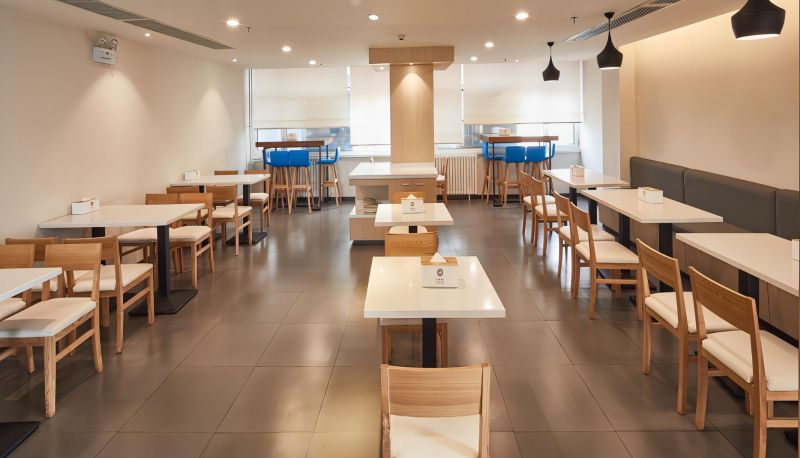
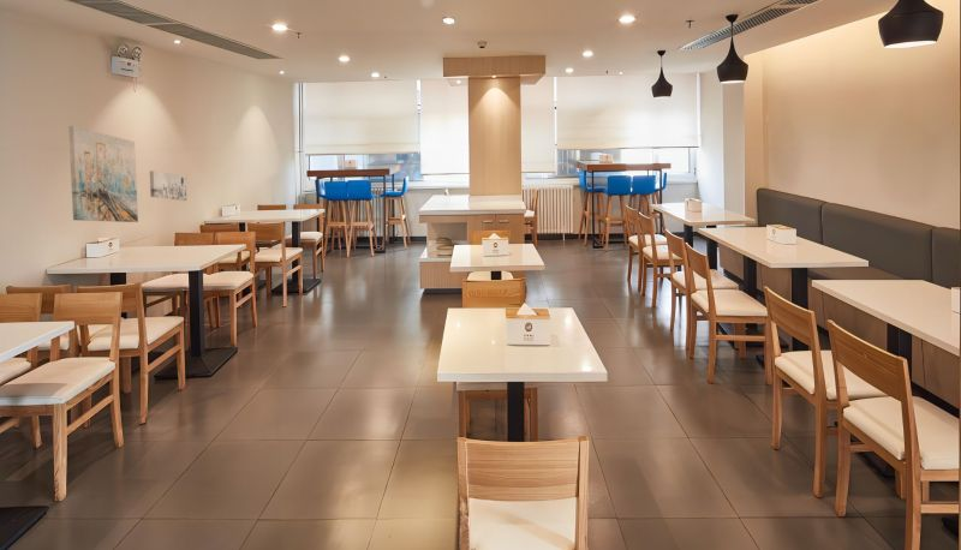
+ wall art (106, 178)
+ wall art (168, 186)
